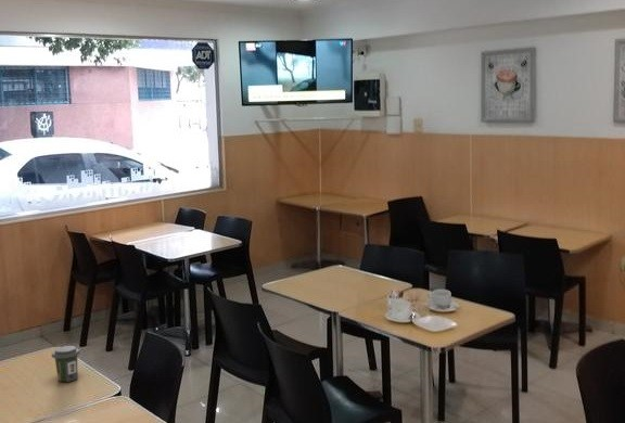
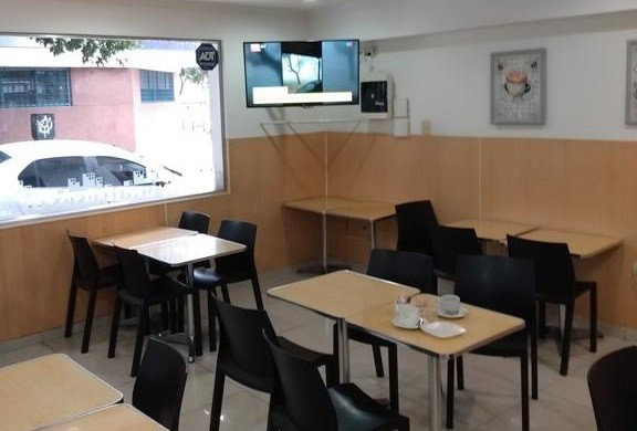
- coffee cup (66, 363)
